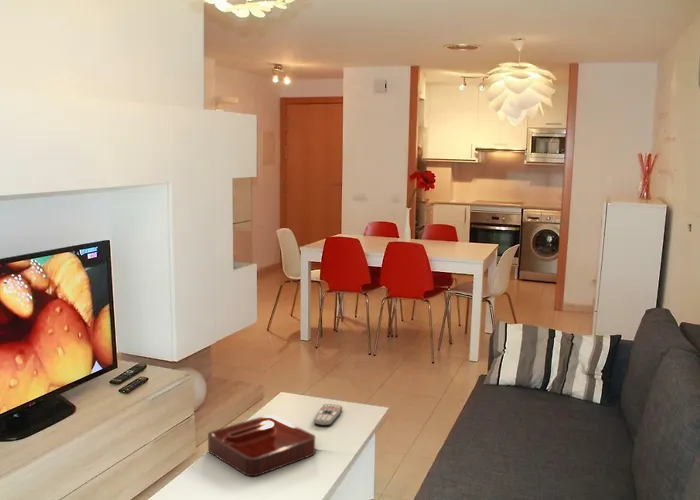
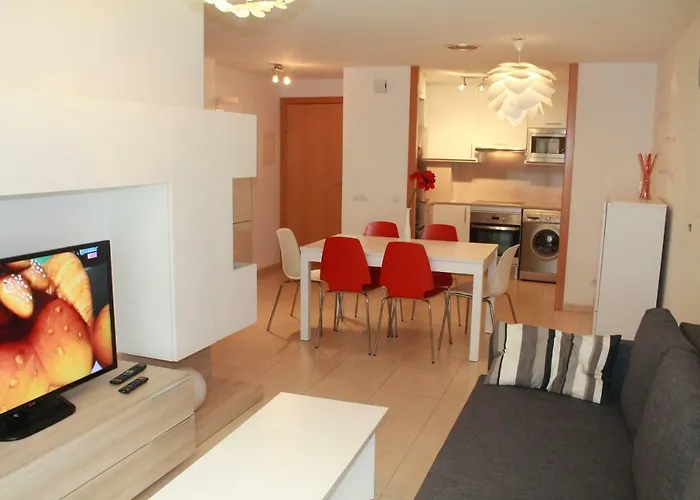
- remote control (327, 414)
- decorative tray (261, 443)
